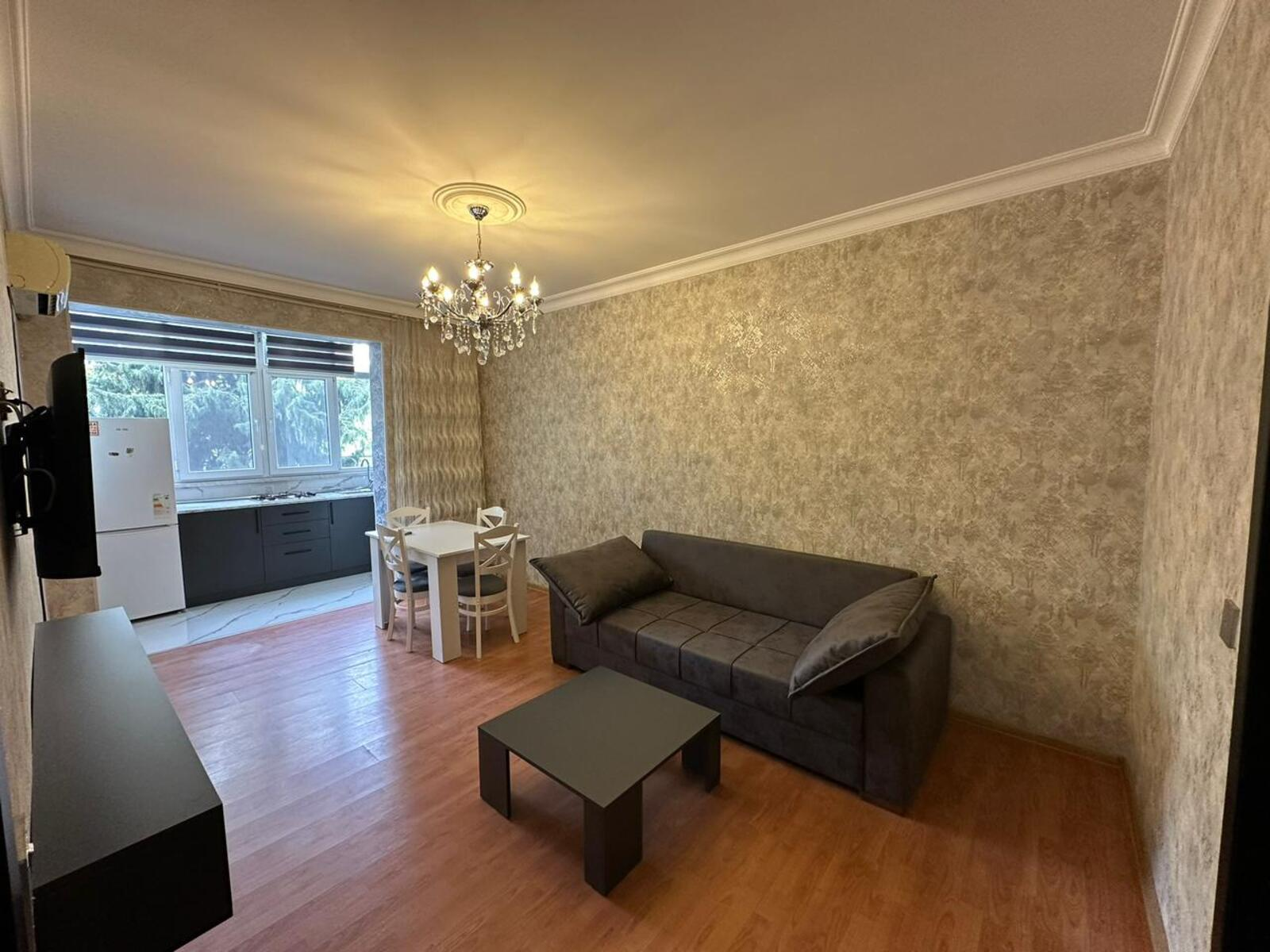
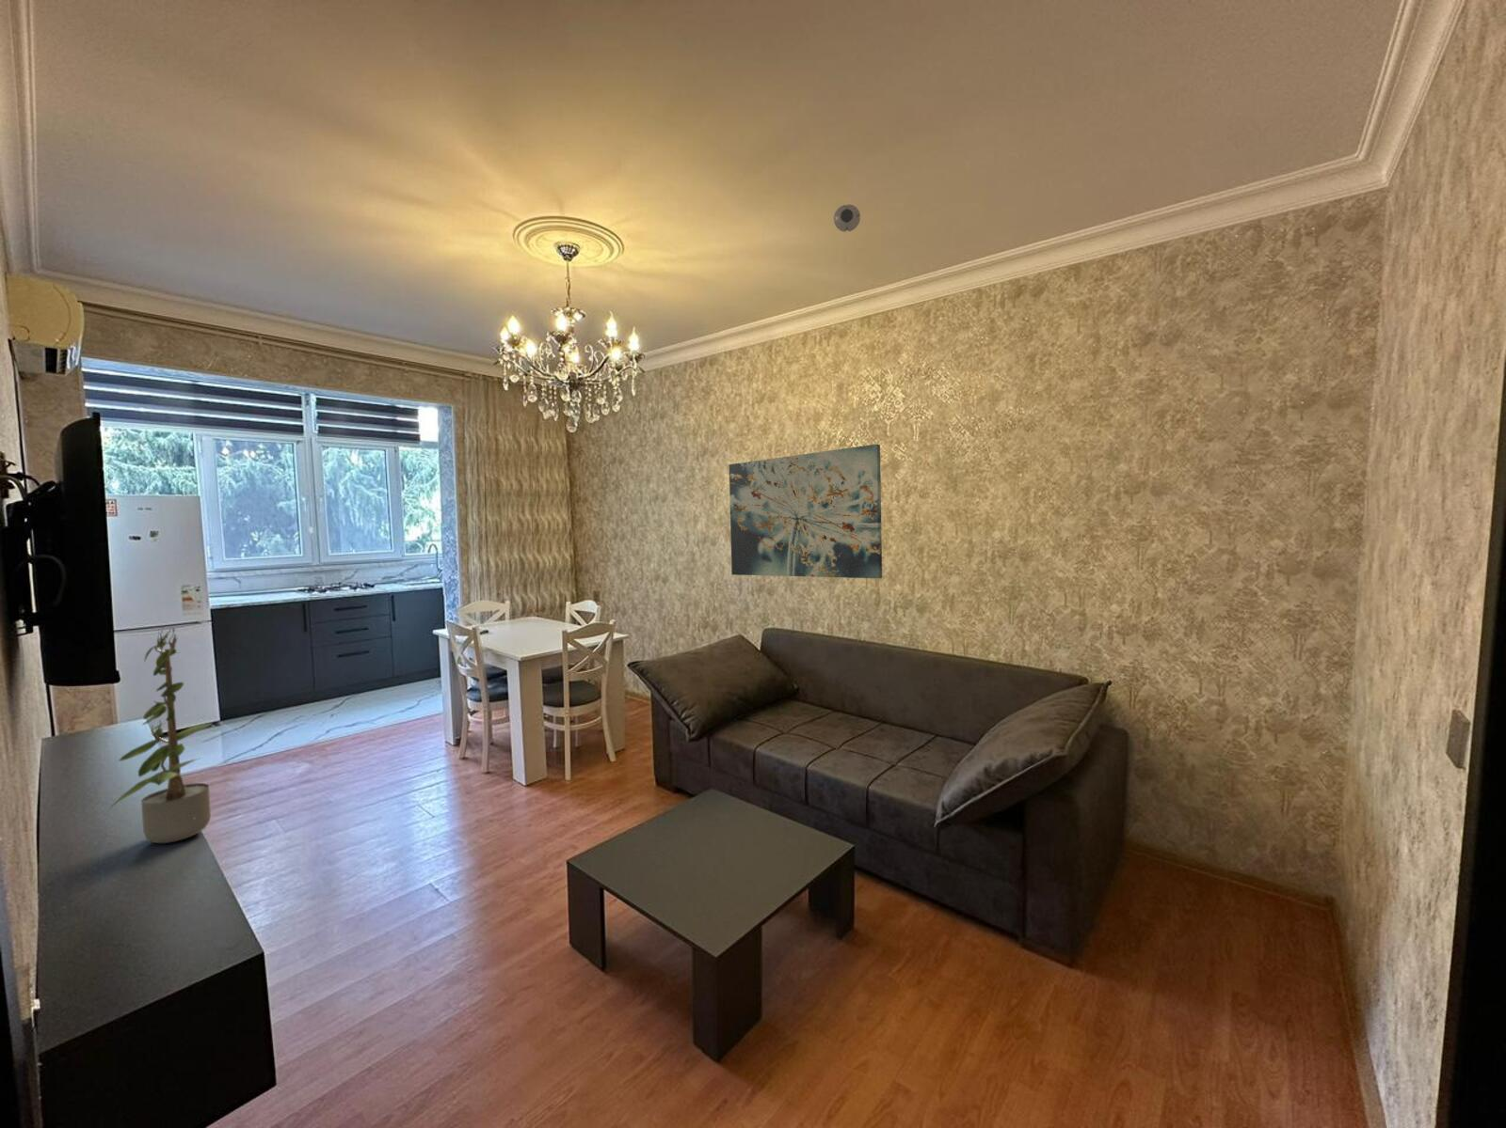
+ wall art (798, 517)
+ smoke detector (847, 216)
+ potted plant (159, 735)
